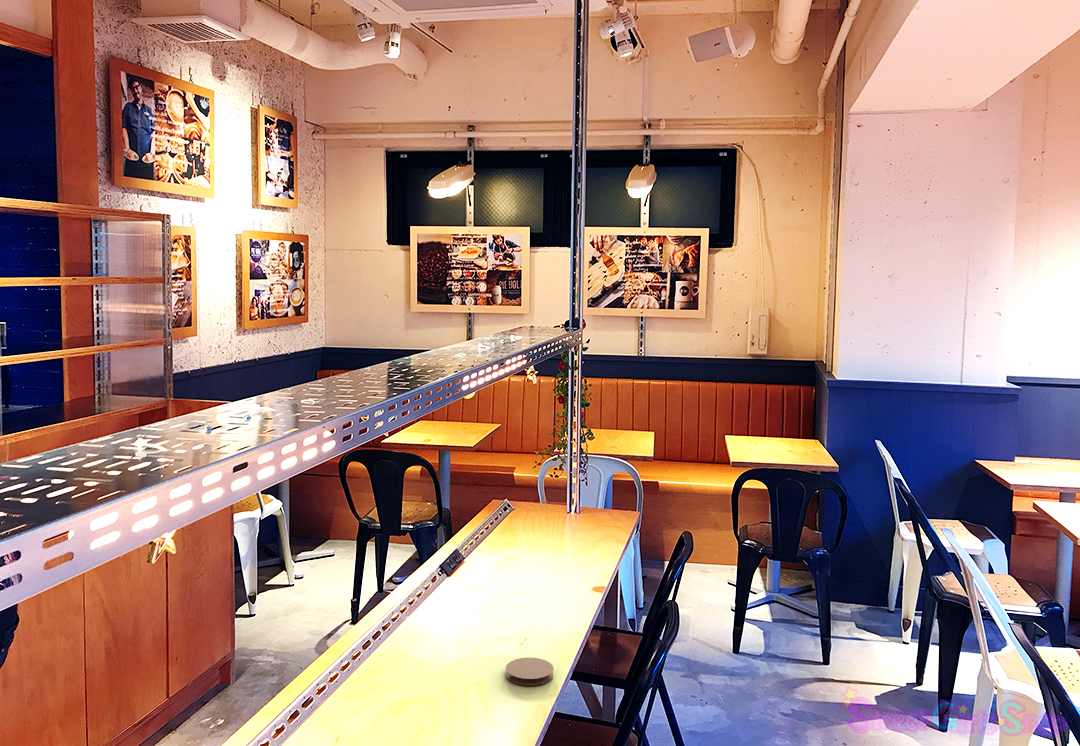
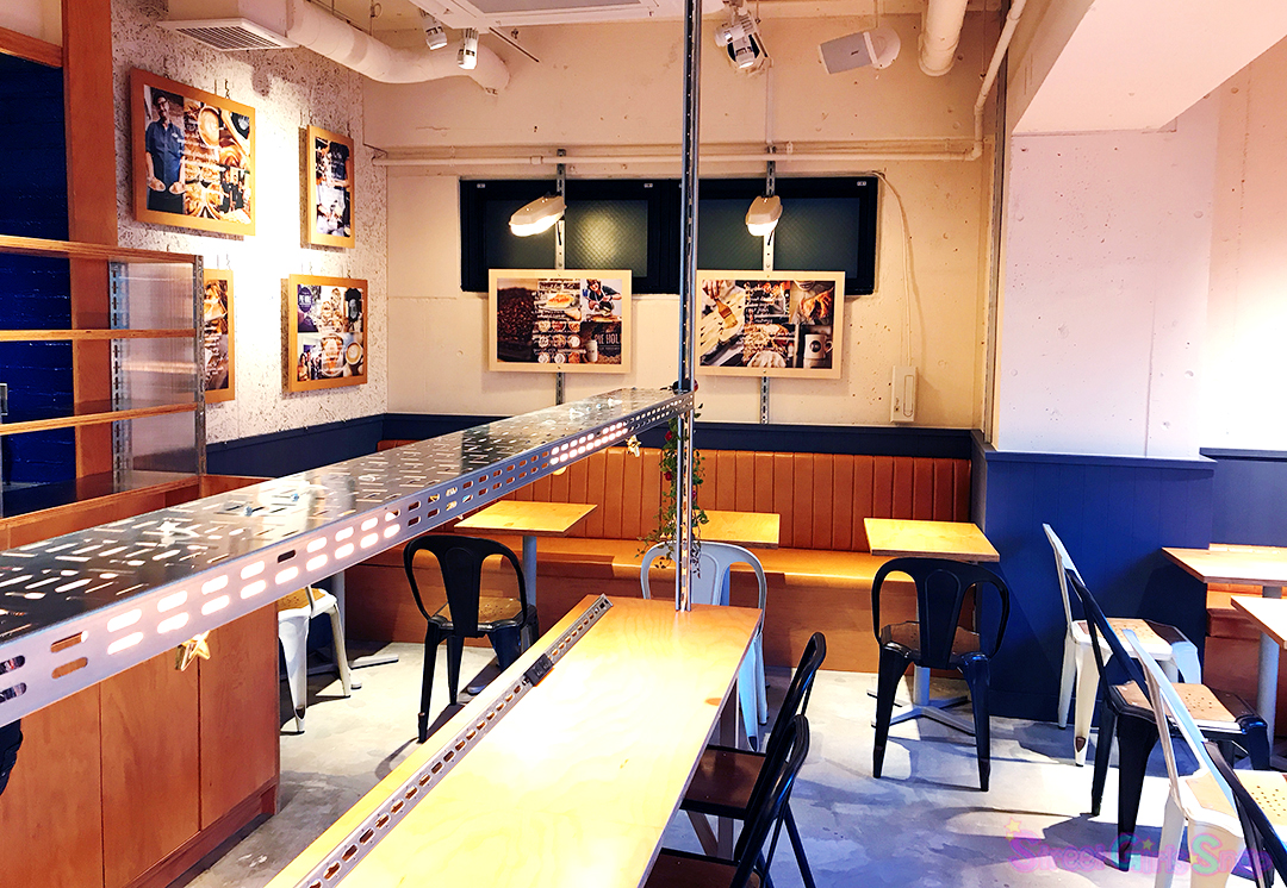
- coaster (529, 671)
